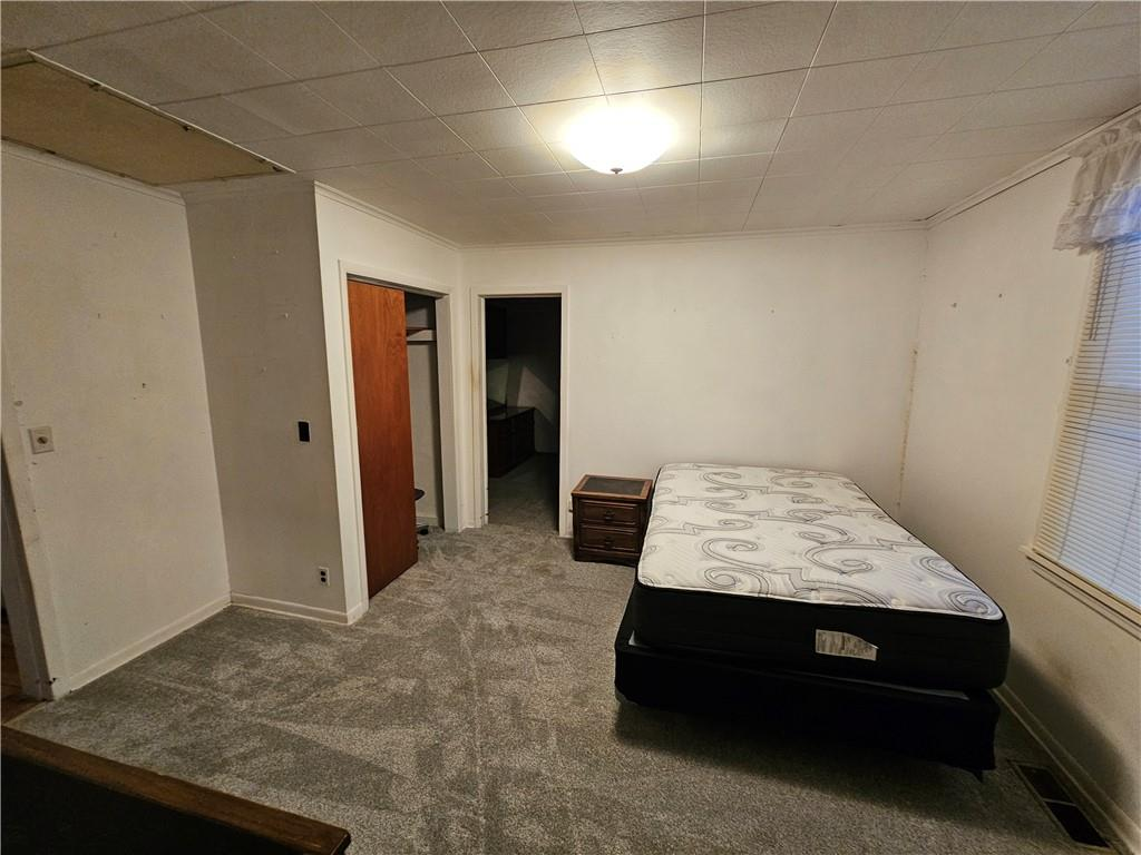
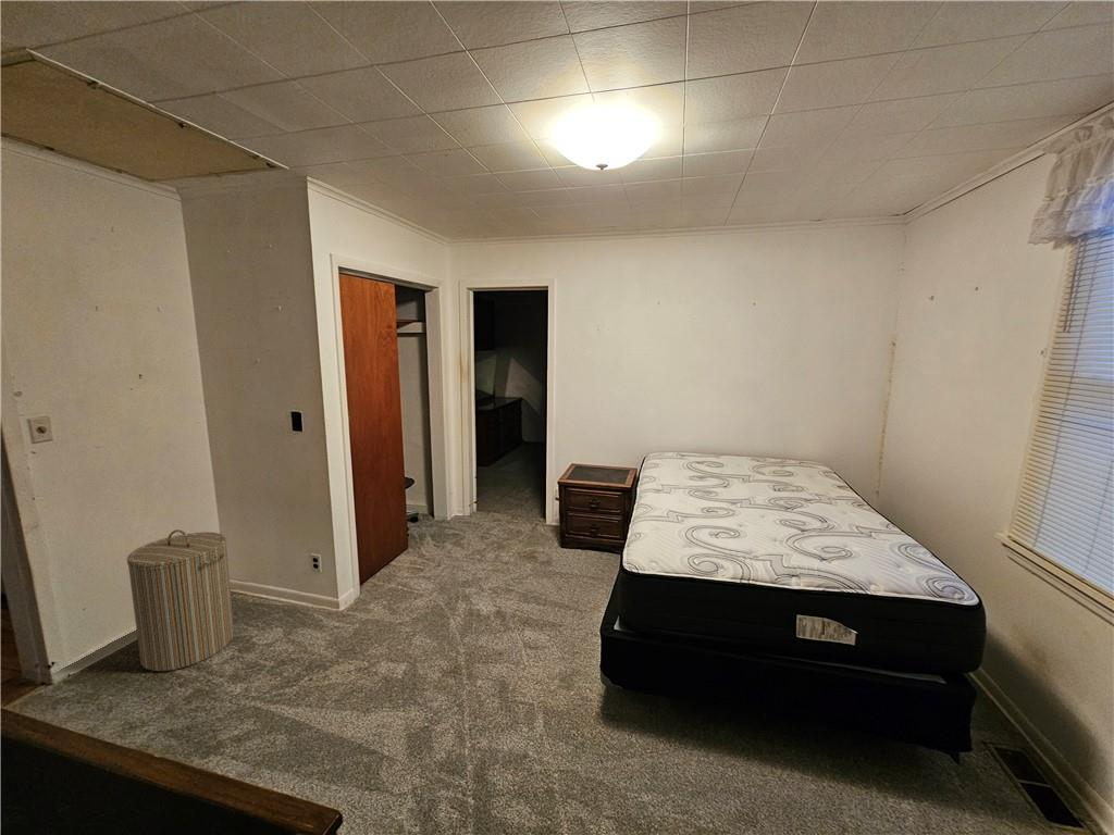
+ laundry hamper (183, 589)
